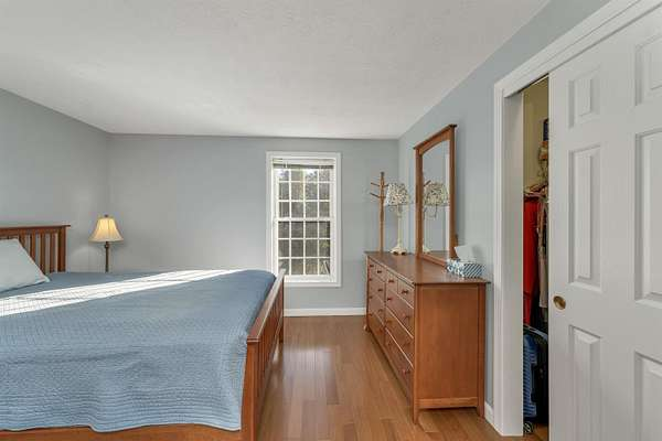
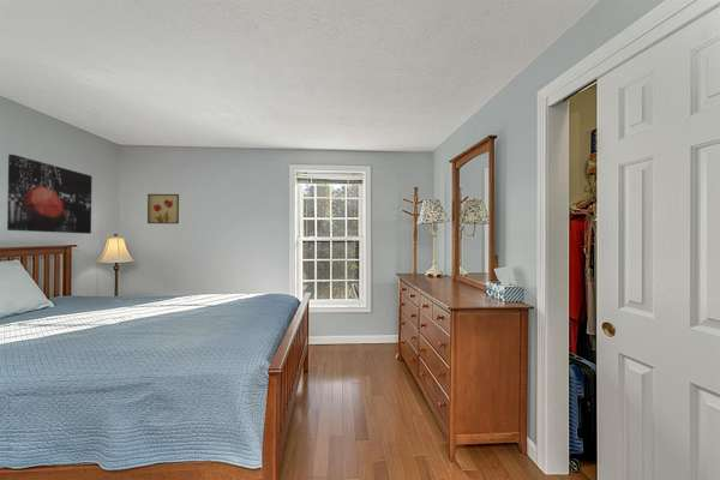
+ wall art (55, 199)
+ wall art (163, 209)
